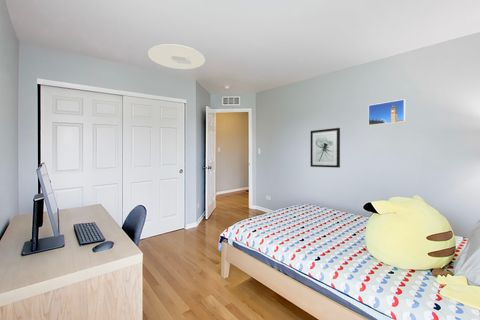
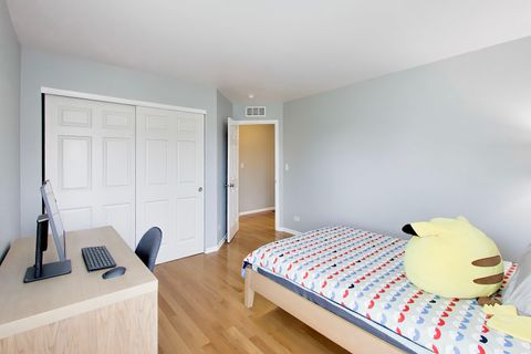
- ceiling light (177, 55)
- wall art (324, 148)
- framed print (385, 113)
